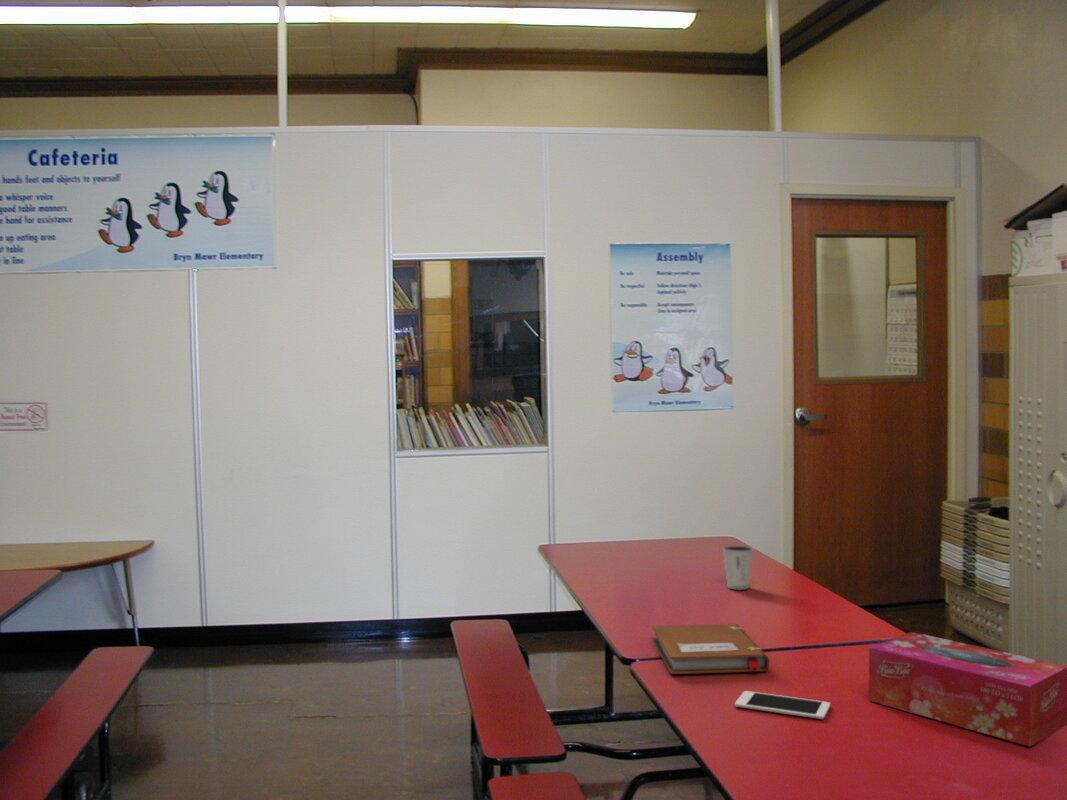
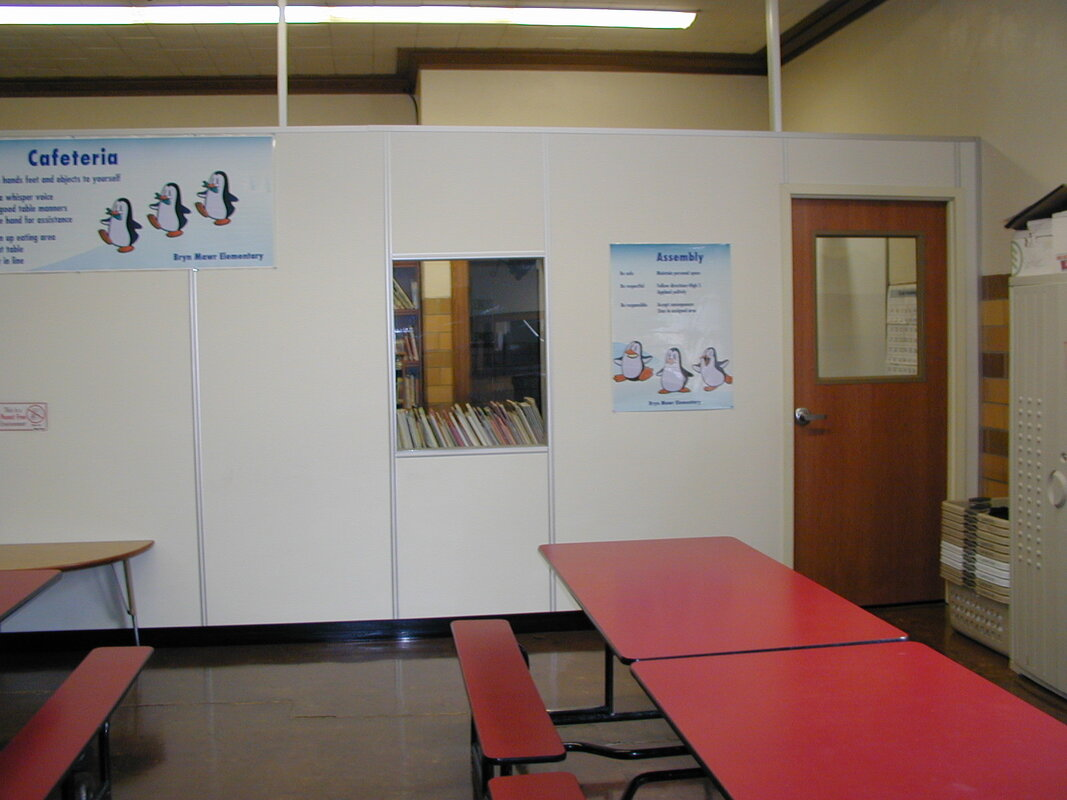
- dixie cup (738, 567)
- tissue box (965, 683)
- notebook (708, 648)
- cell phone (782, 704)
